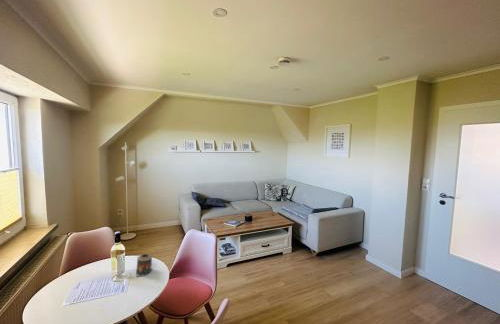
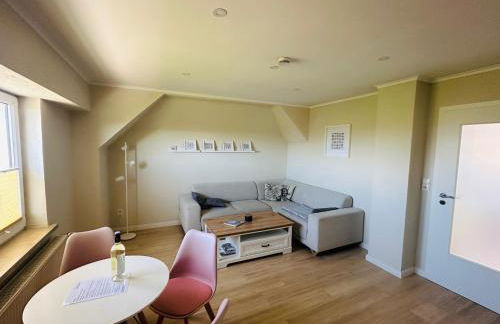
- candle (142, 264)
